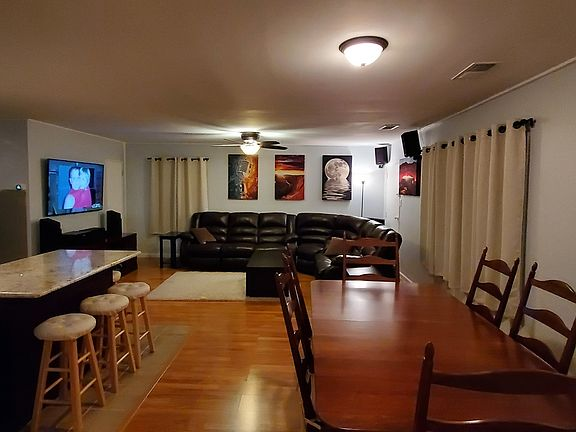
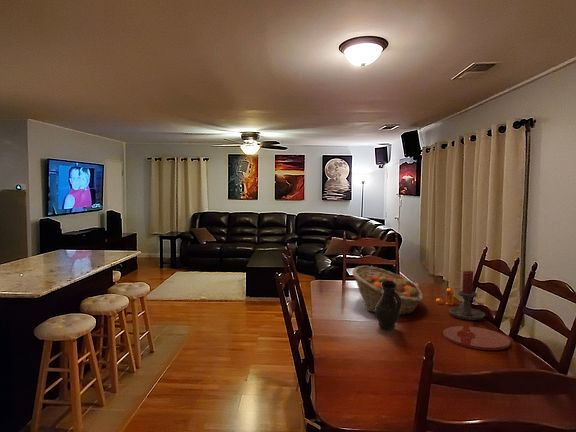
+ plate (475, 337)
+ pepper shaker (446, 295)
+ fruit basket (383, 290)
+ jug (388, 305)
+ candle holder (466, 292)
